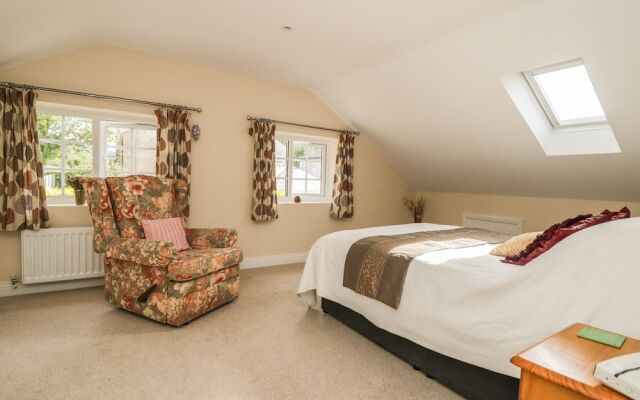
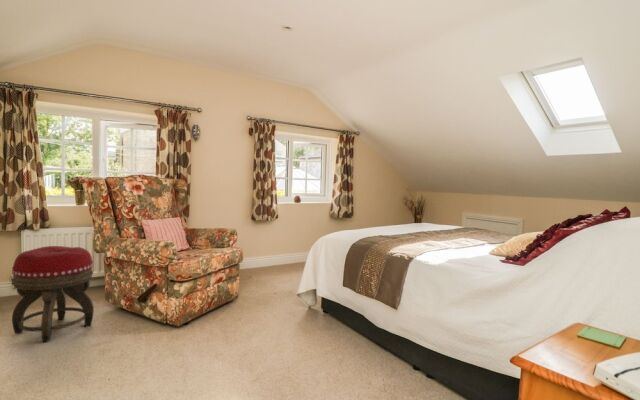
+ footstool (54, 289)
